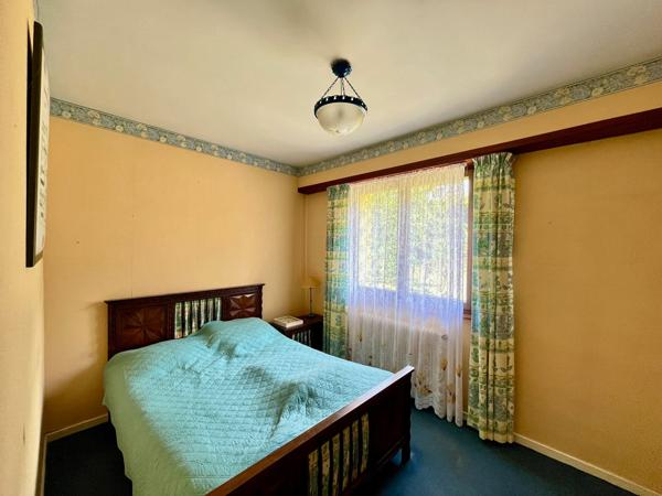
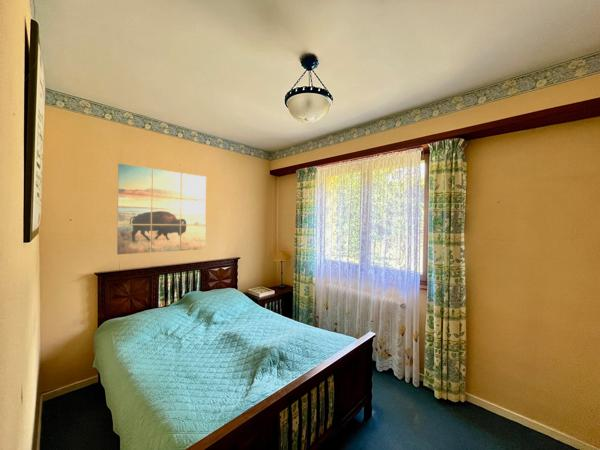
+ wall art (166, 211)
